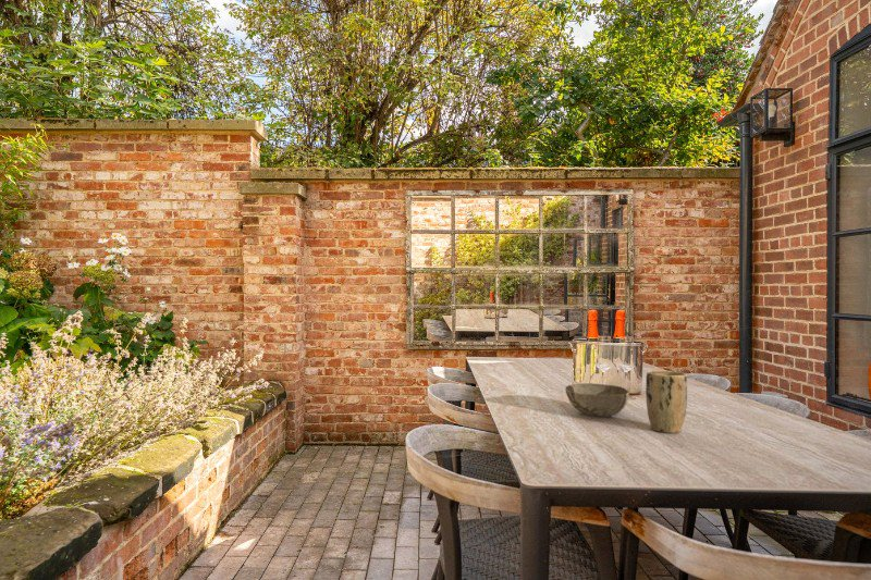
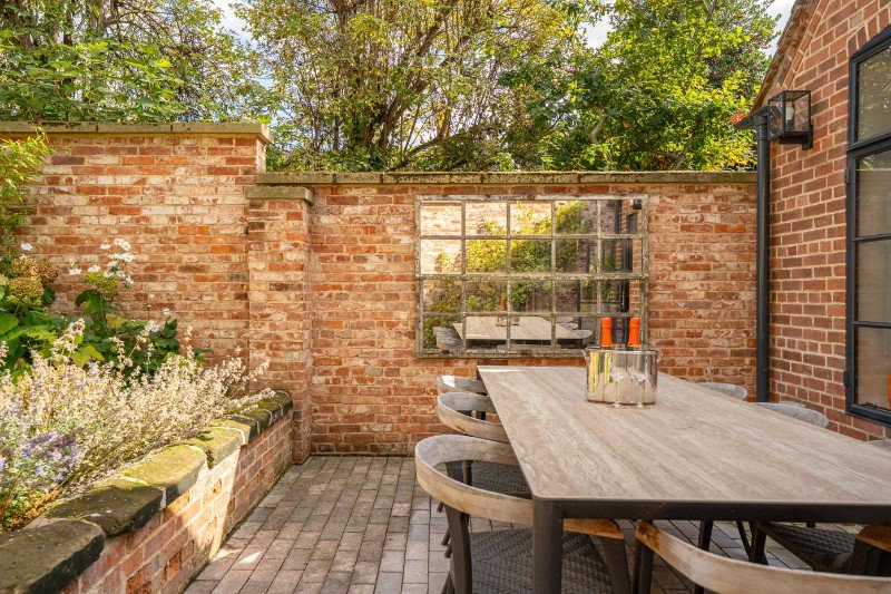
- bowl (597, 400)
- plant pot (665, 400)
